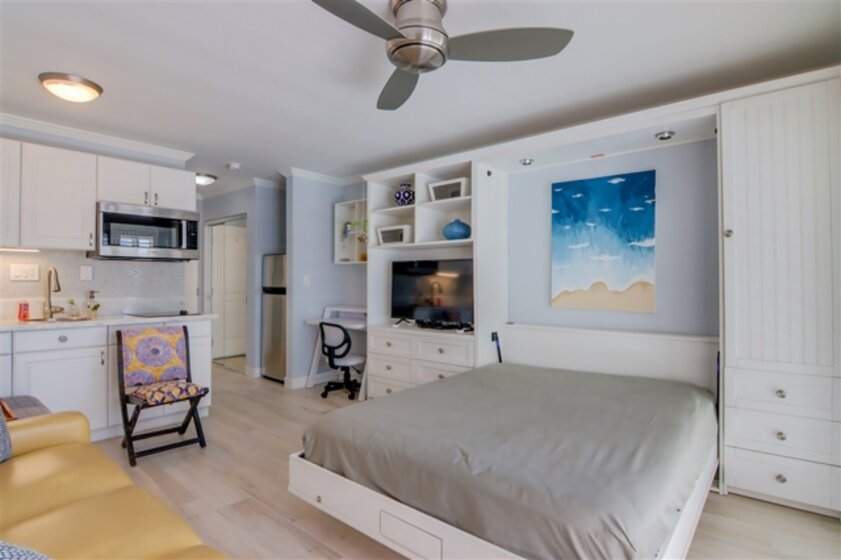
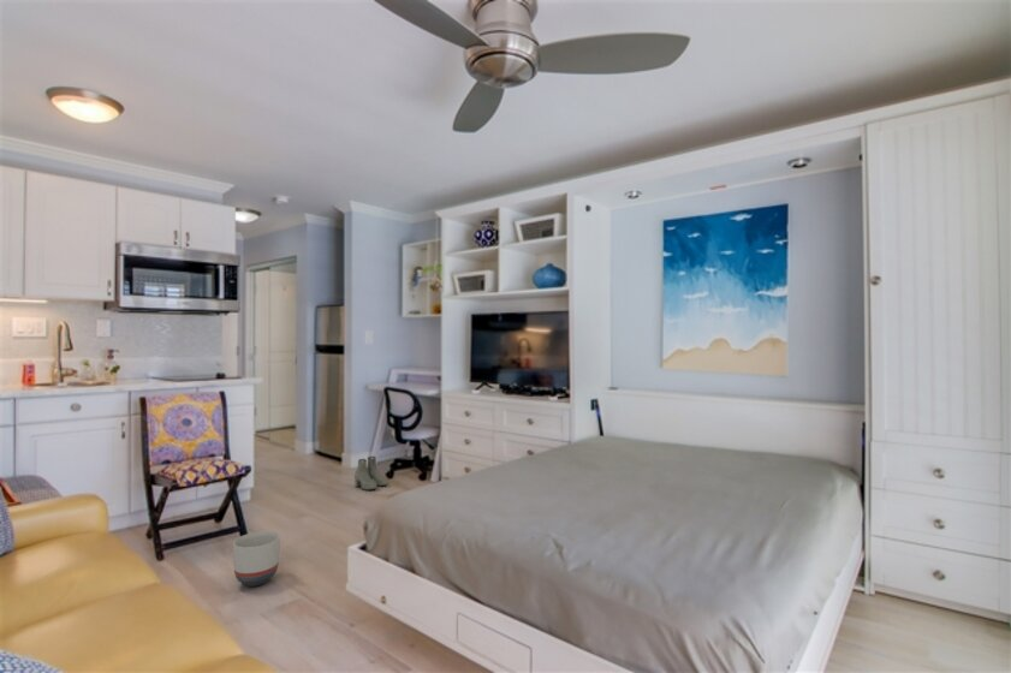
+ planter (256, 560)
+ boots (370, 472)
